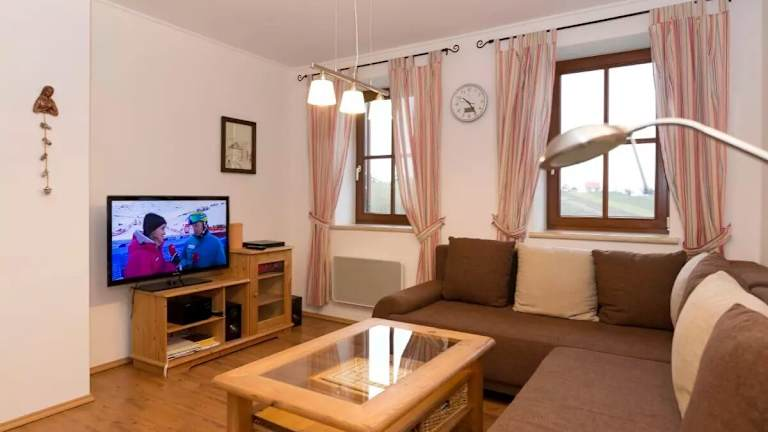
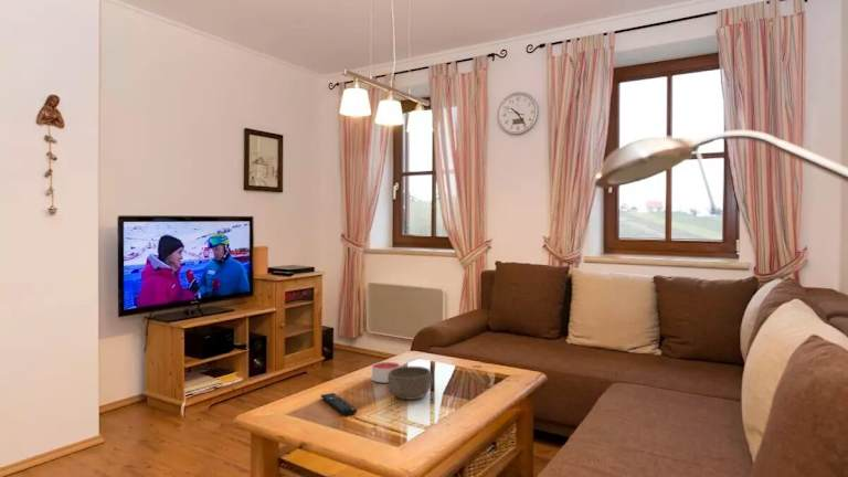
+ candle (385, 371)
+ bowl (410, 383)
+ remote control (338, 403)
